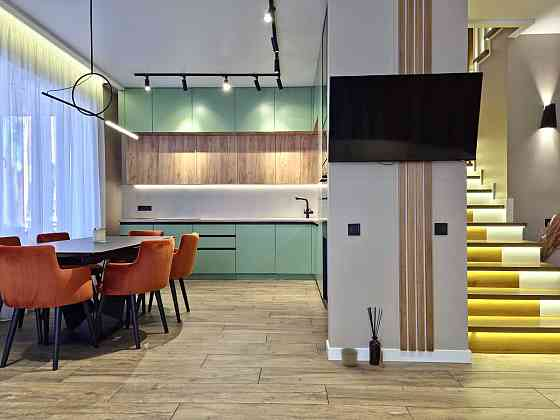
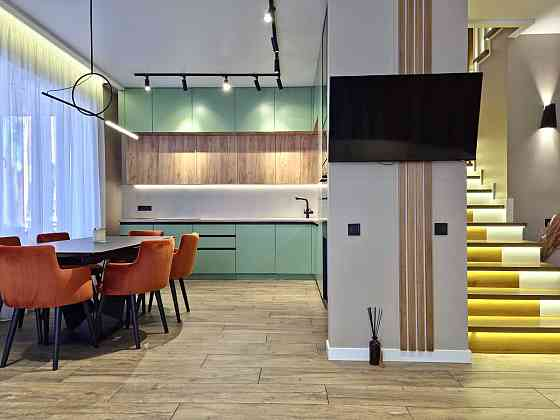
- planter (349, 357)
